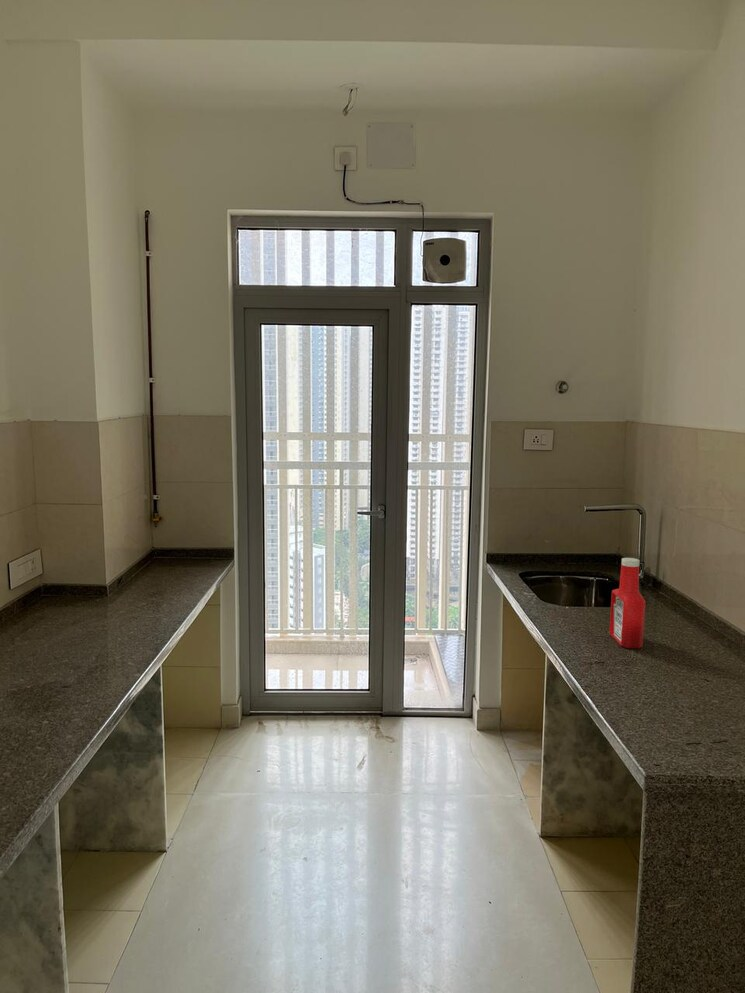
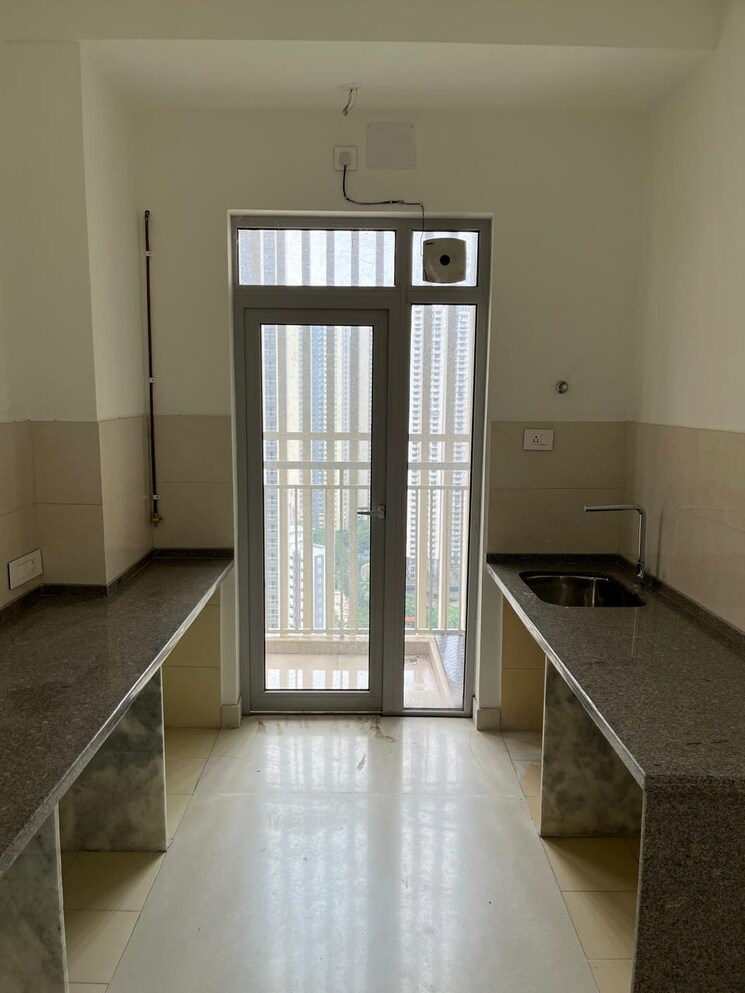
- soap bottle (628, 600)
